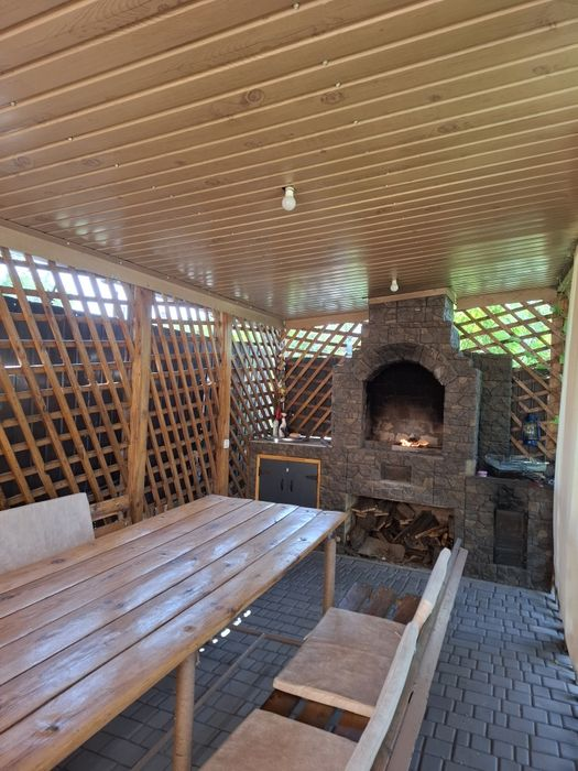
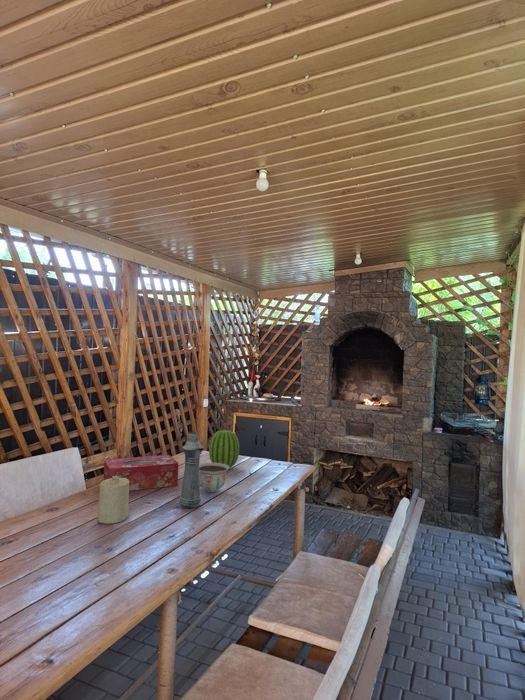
+ bottle (191, 468)
+ tissue box (140, 472)
+ candle (114, 496)
+ fruit (224, 448)
+ bowl (211, 478)
